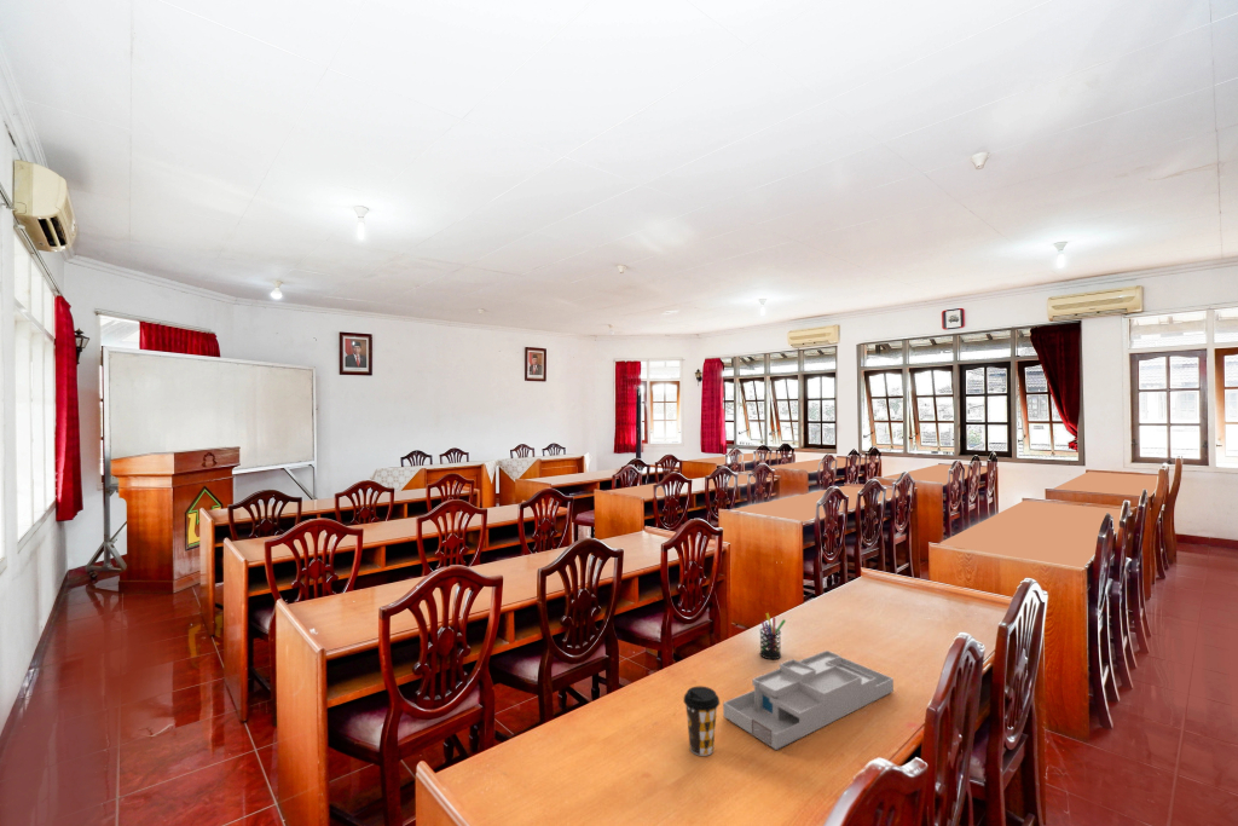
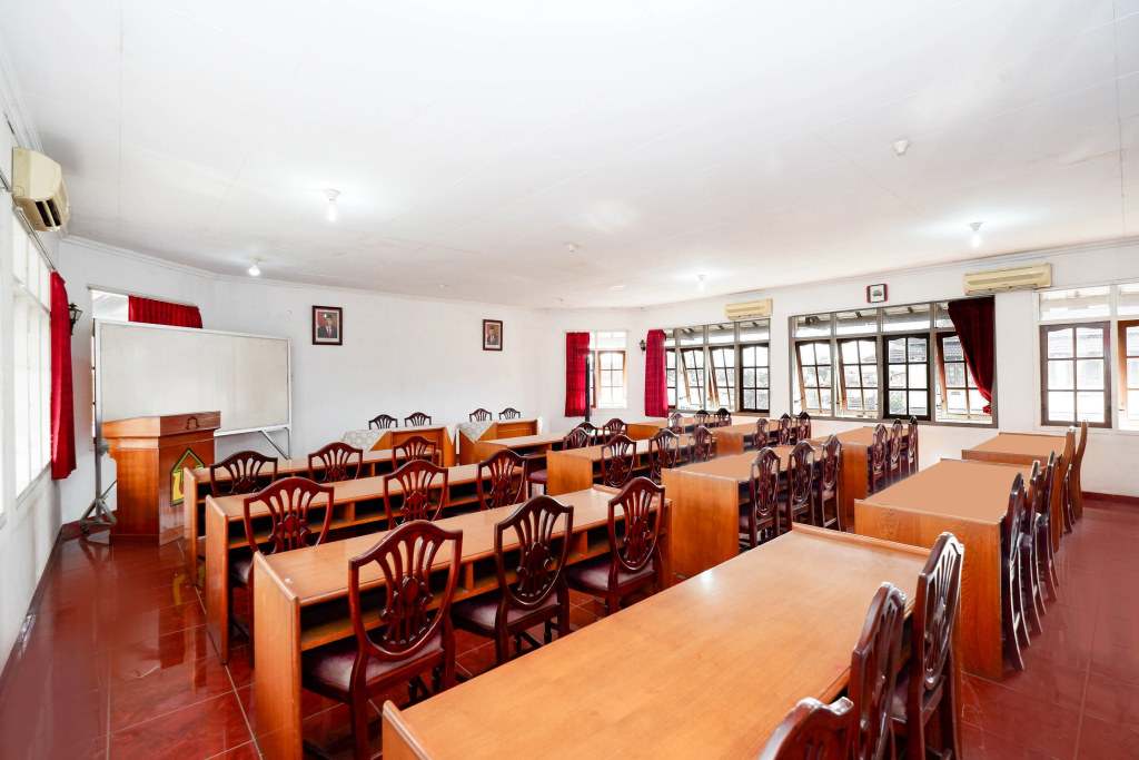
- desk organizer (811, 686)
- pen holder (773, 634)
- coffee cup (701, 721)
